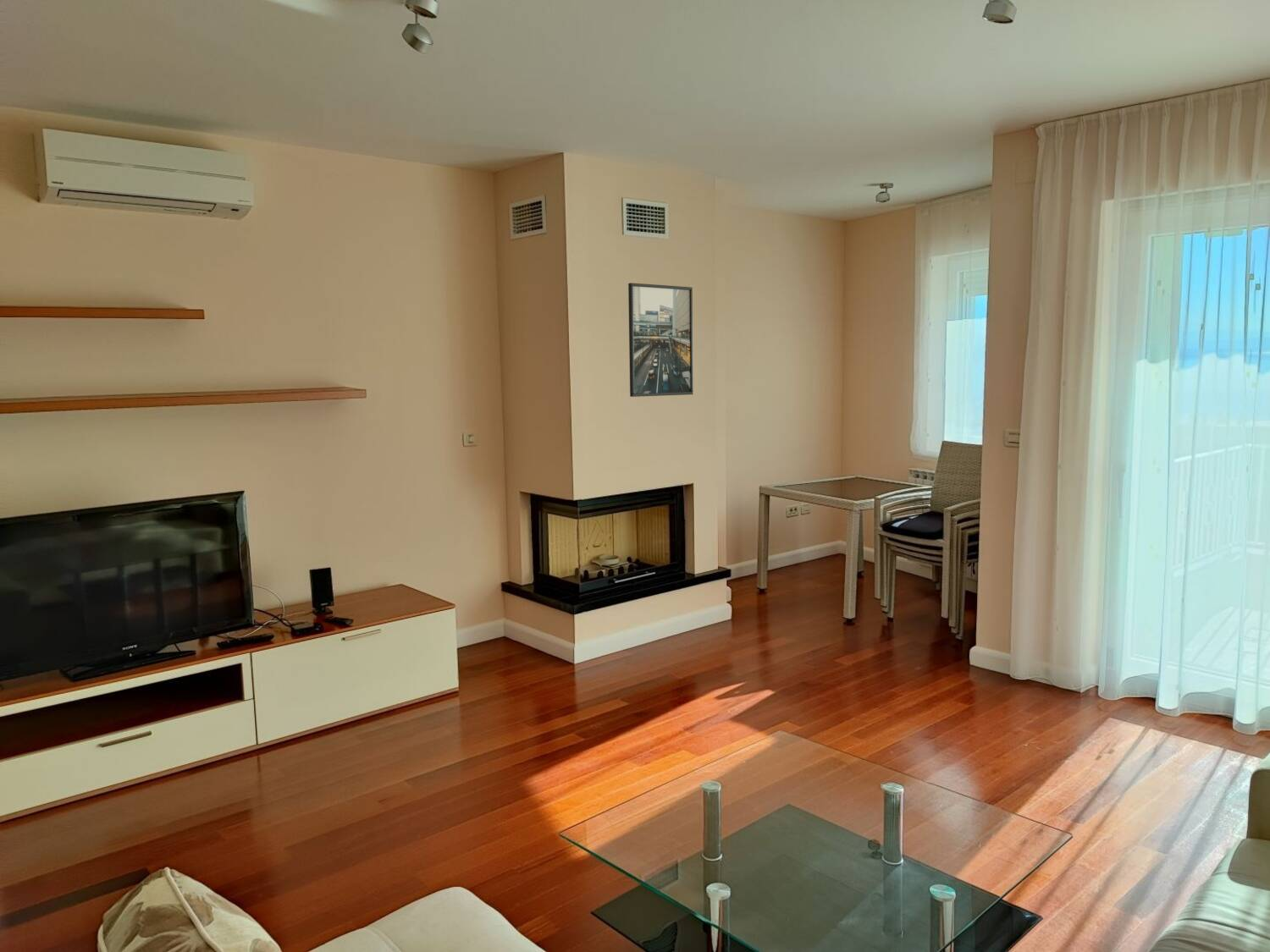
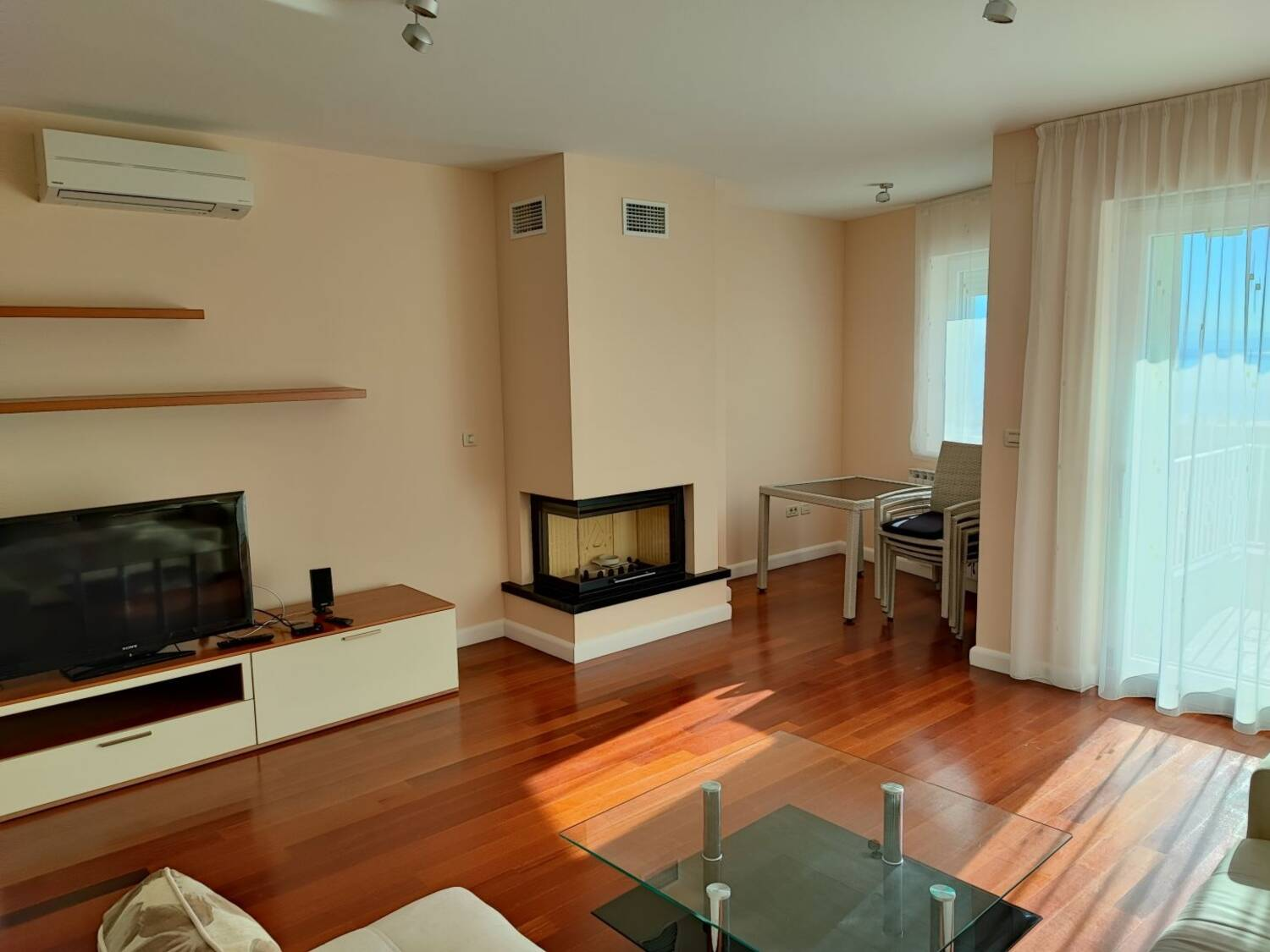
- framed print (661, 340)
